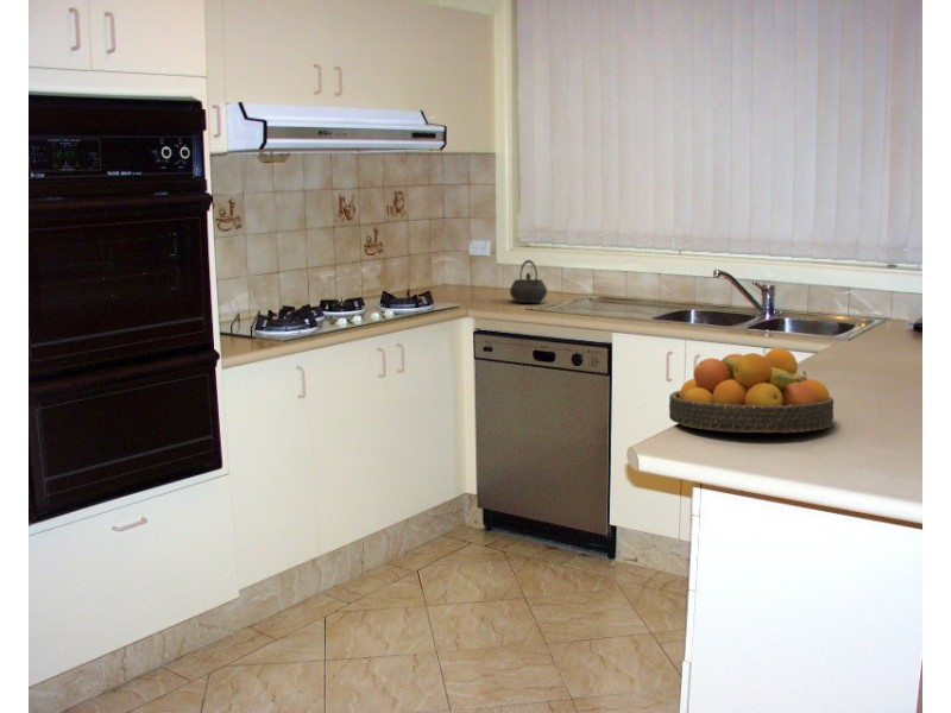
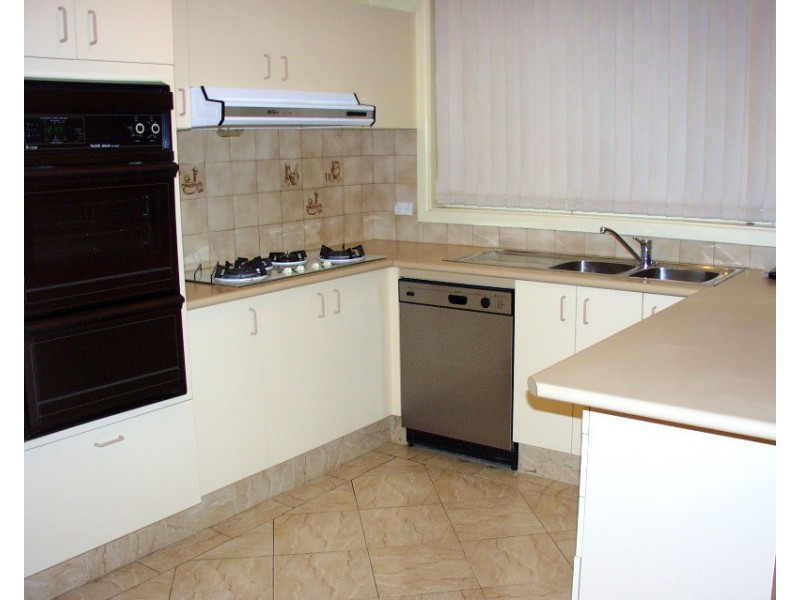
- fruit bowl (750, 385)
- kettle (527, 280)
